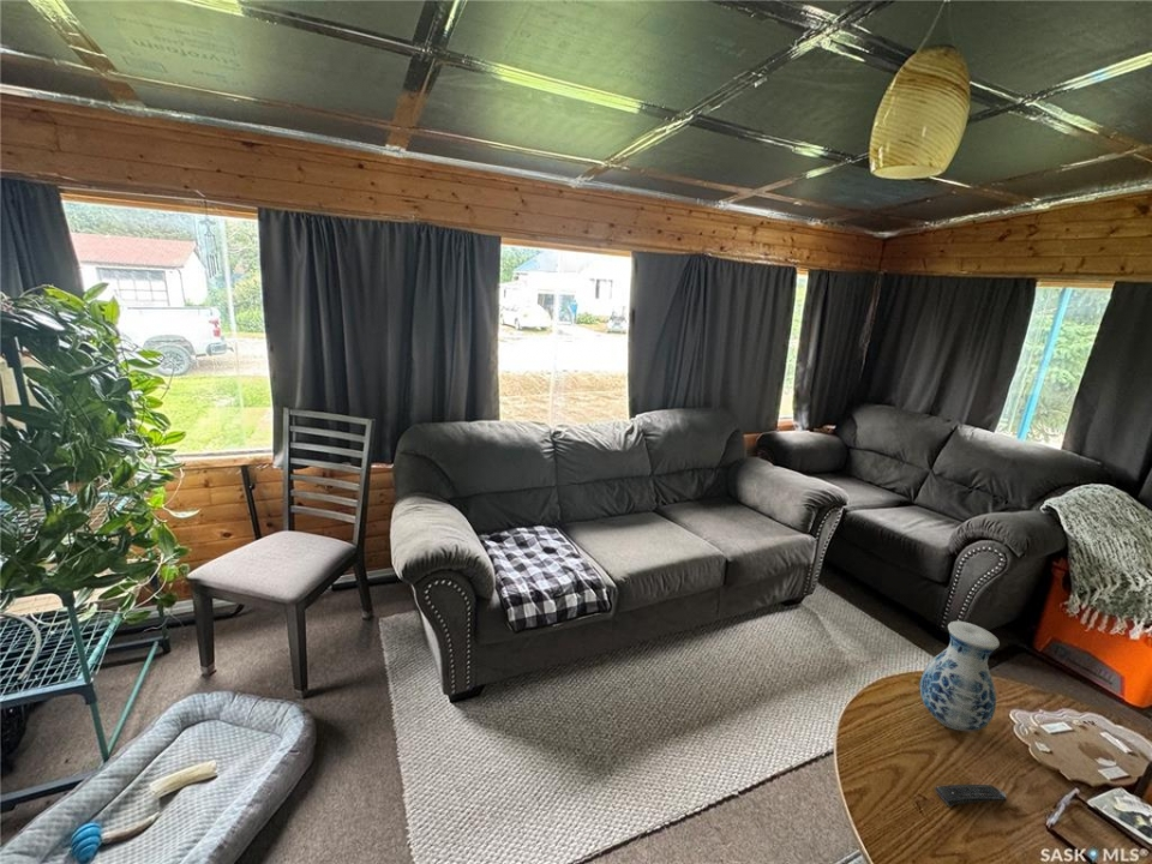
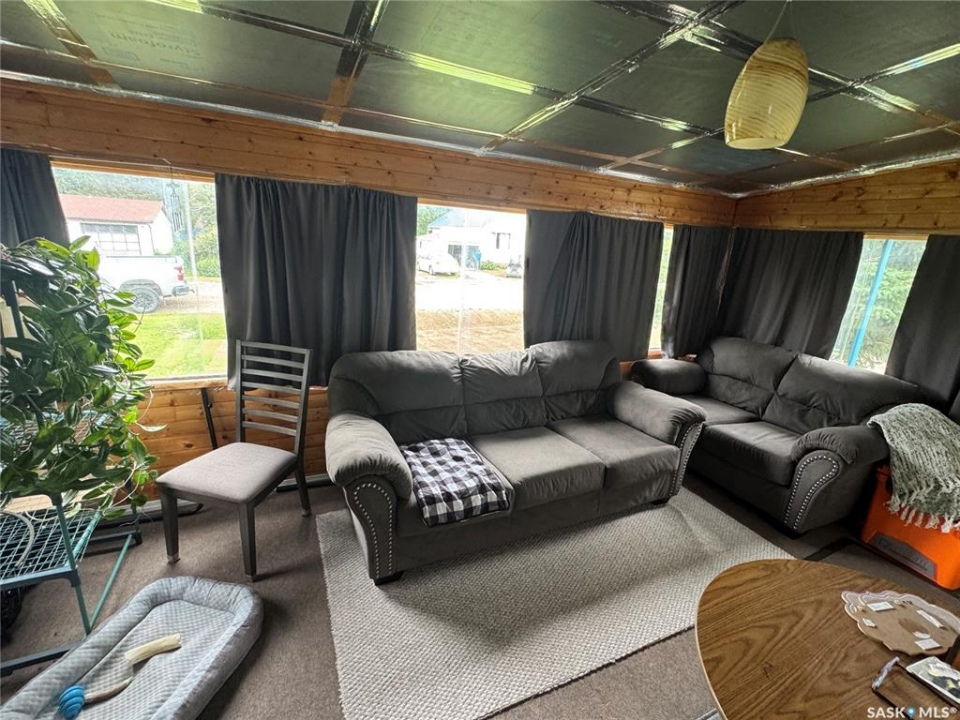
- vase (960, 677)
- remote control (972, 793)
